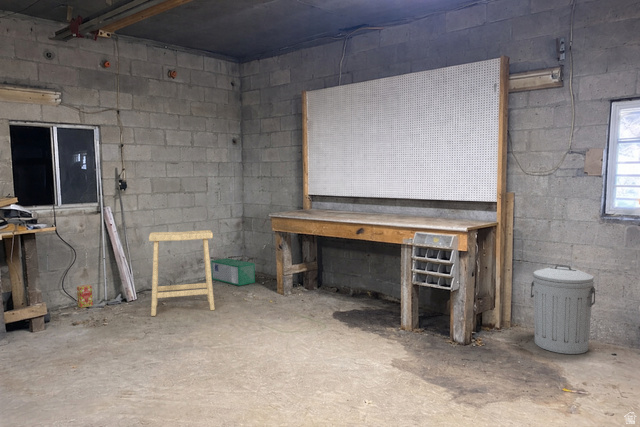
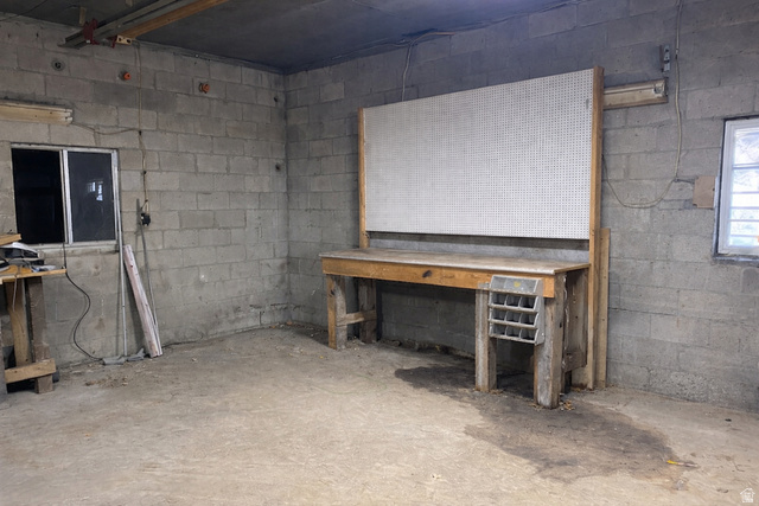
- trash can (561, 305)
- cardboard box (84, 295)
- stool (186, 284)
- storage bin (232, 271)
